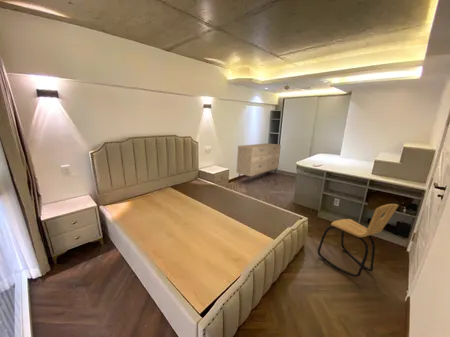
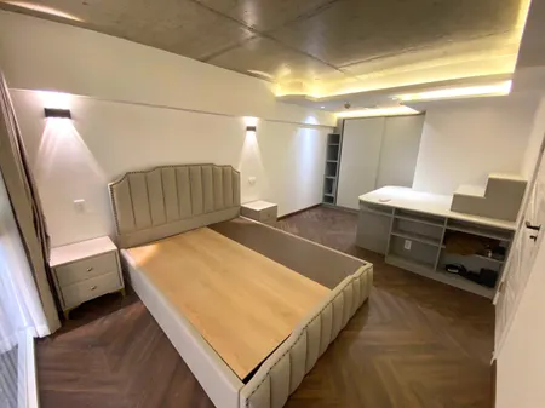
- chair (352, 230)
- dresser (259, 161)
